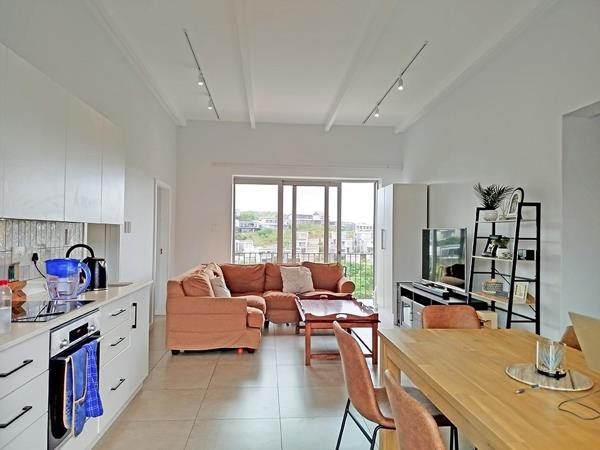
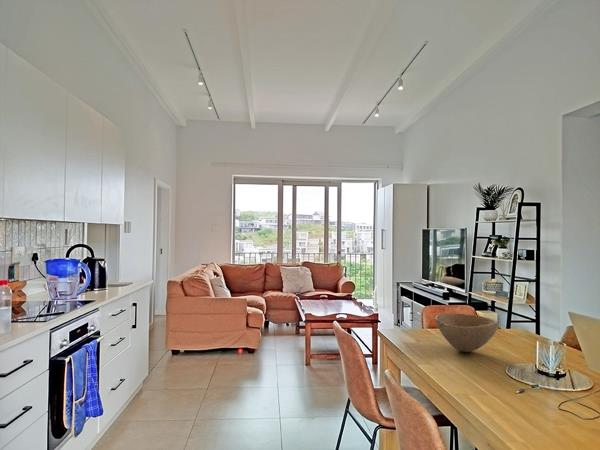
+ bowl (465, 334)
